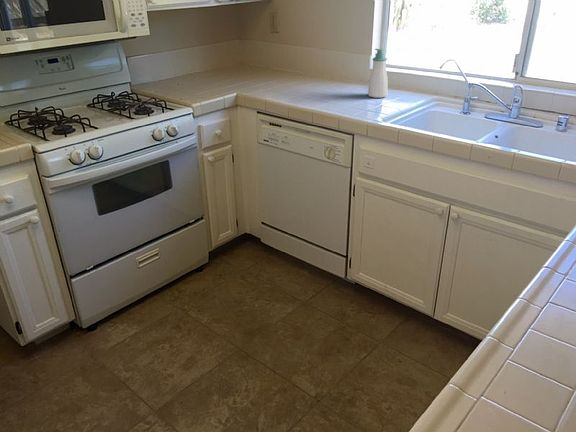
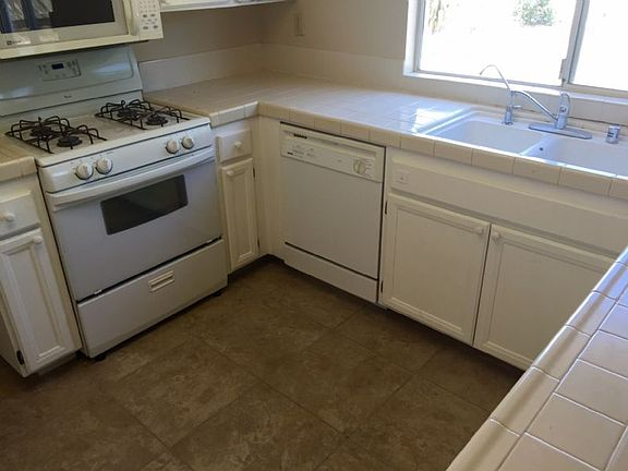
- soap bottle (378, 73)
